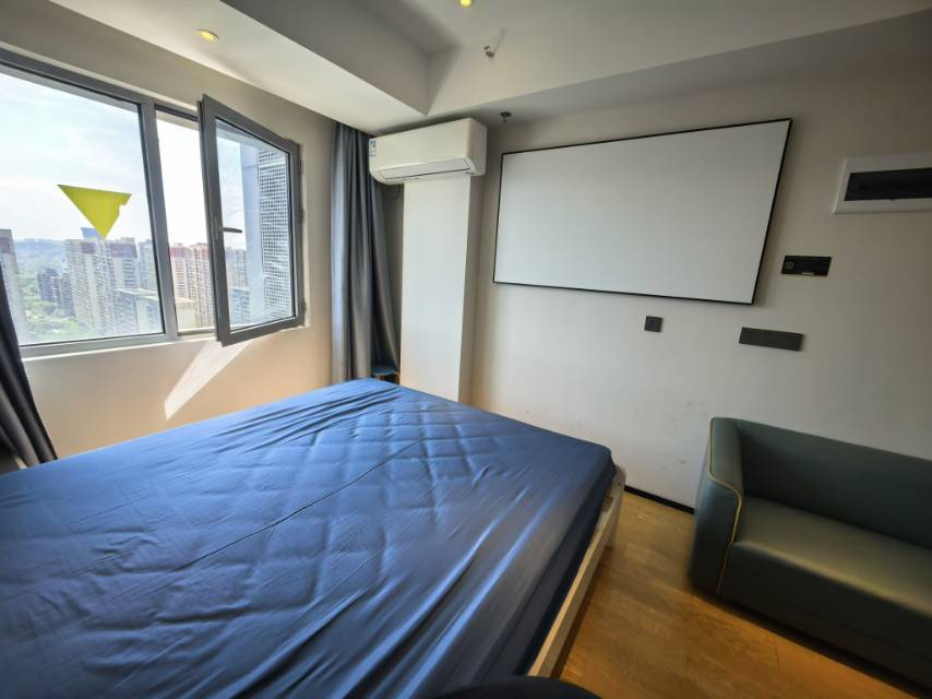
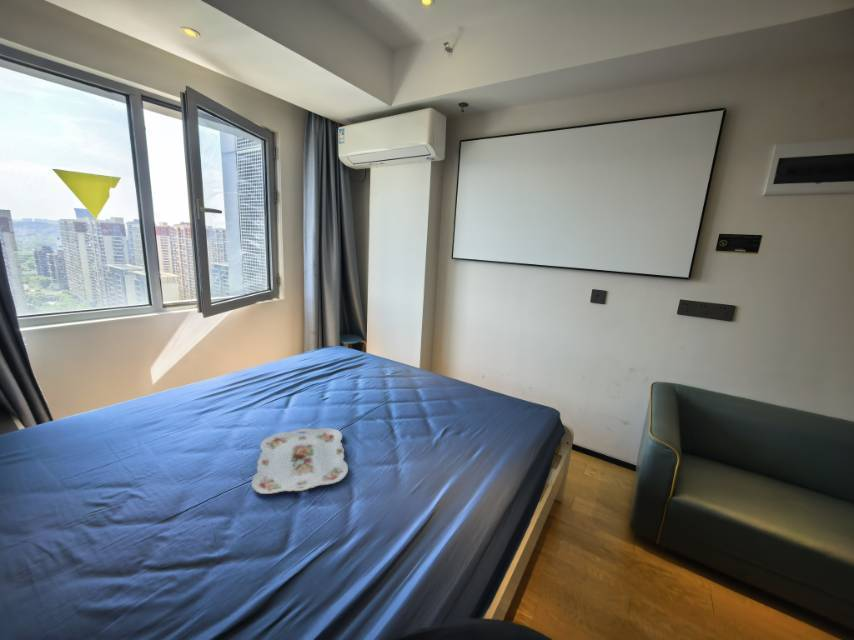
+ serving tray (302, 456)
